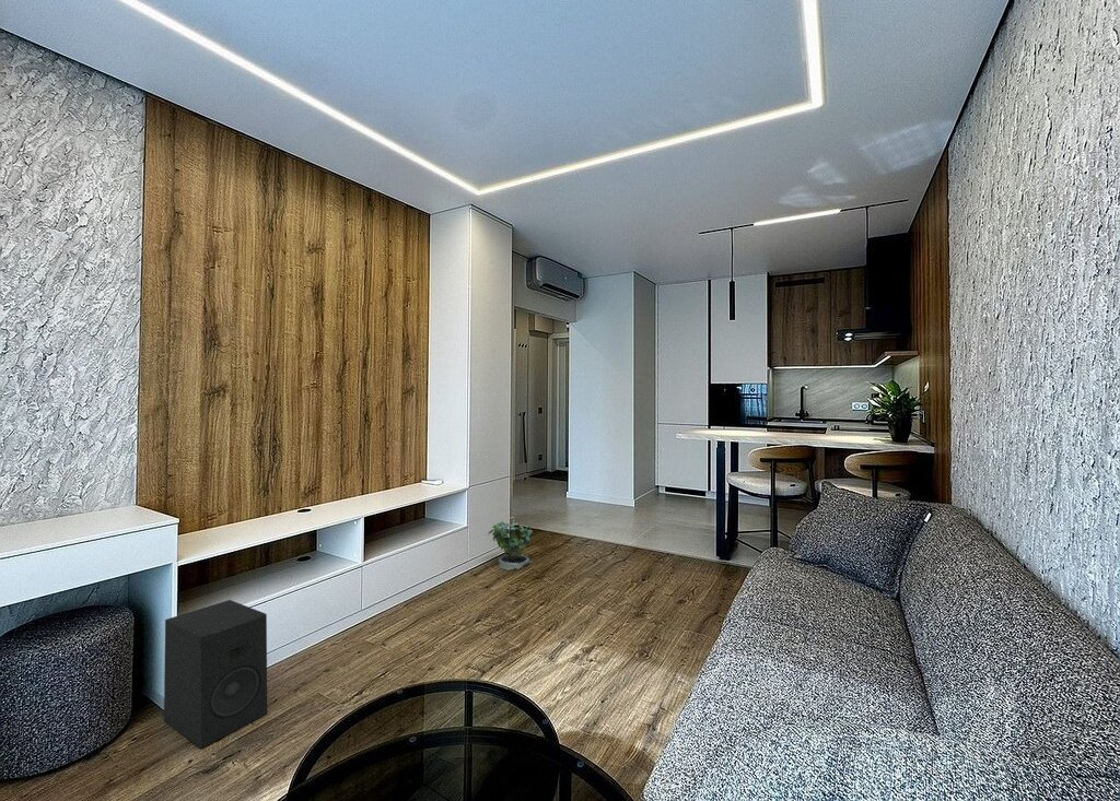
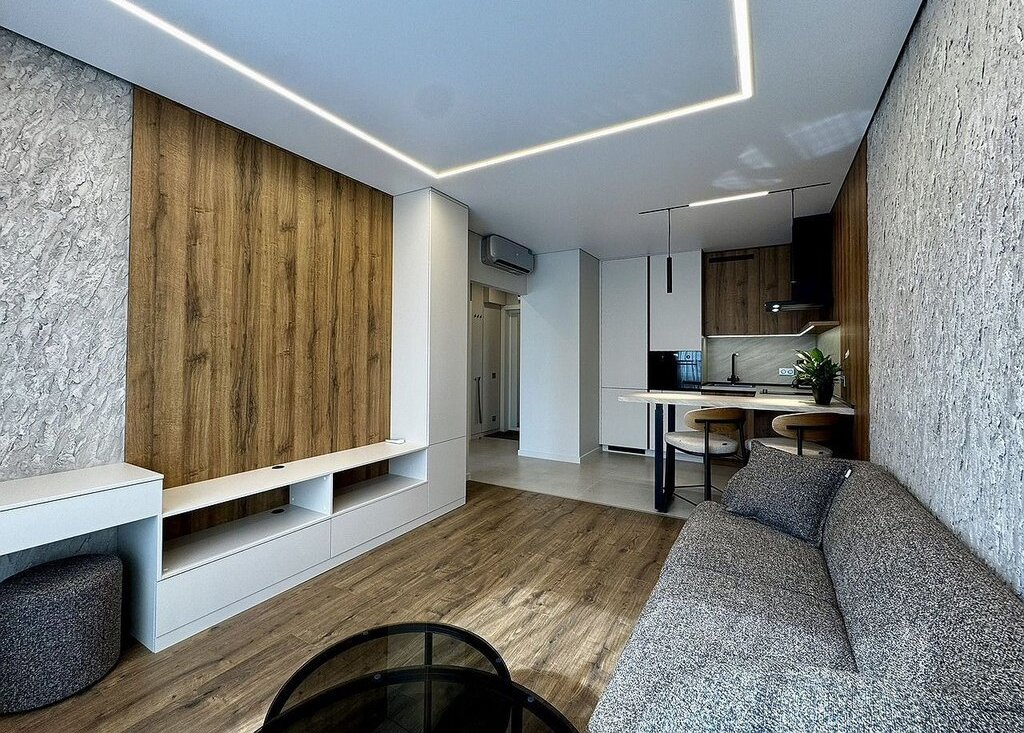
- speaker (215, 667)
- potted plant (511, 541)
